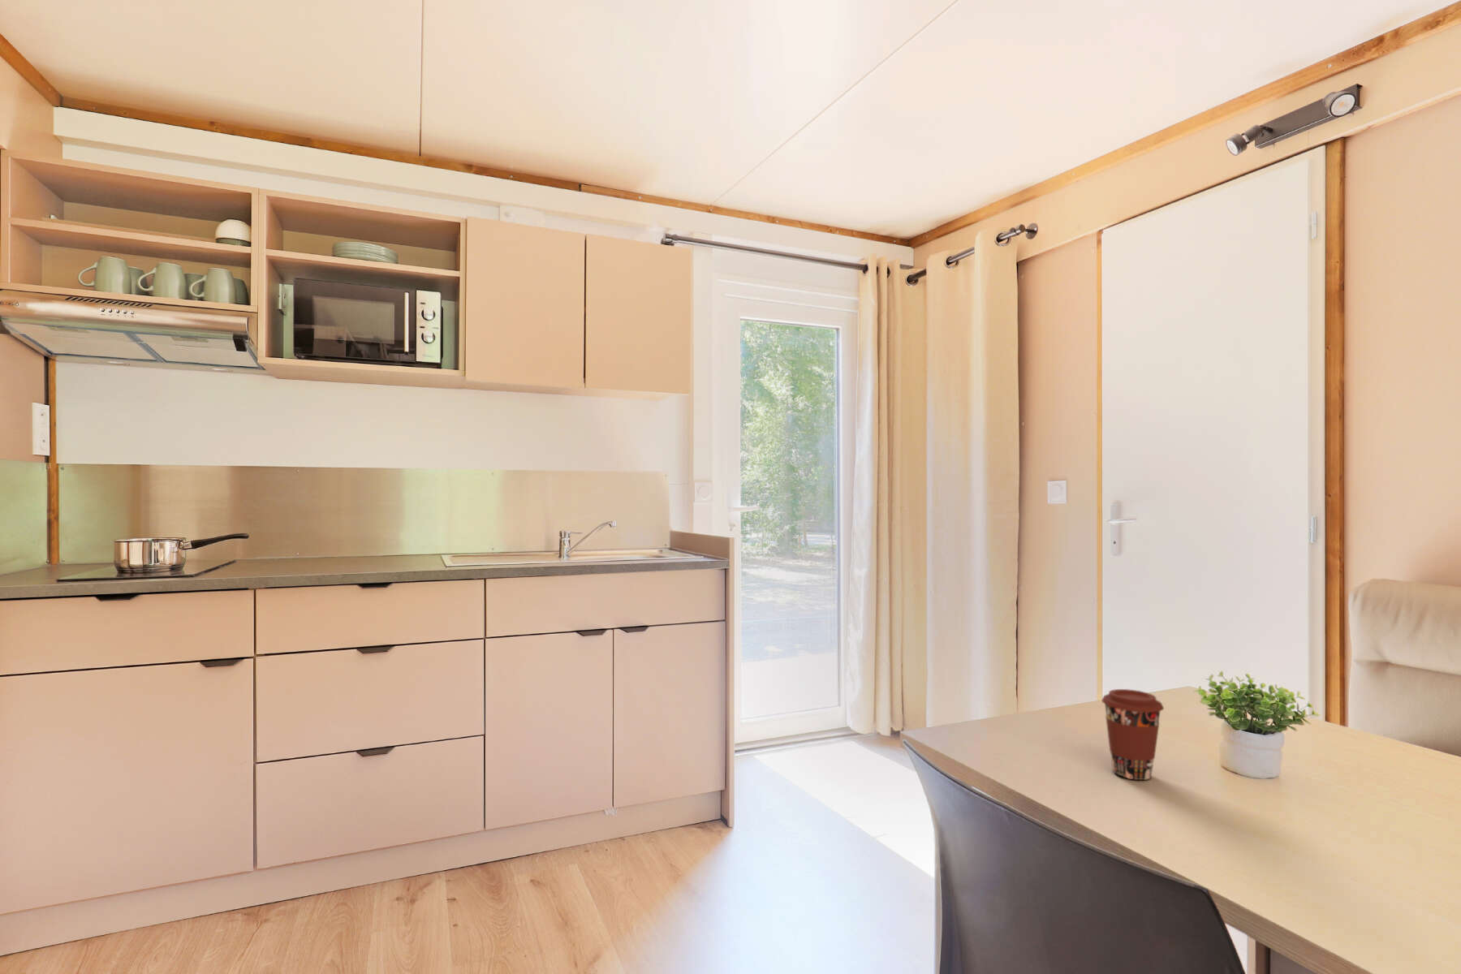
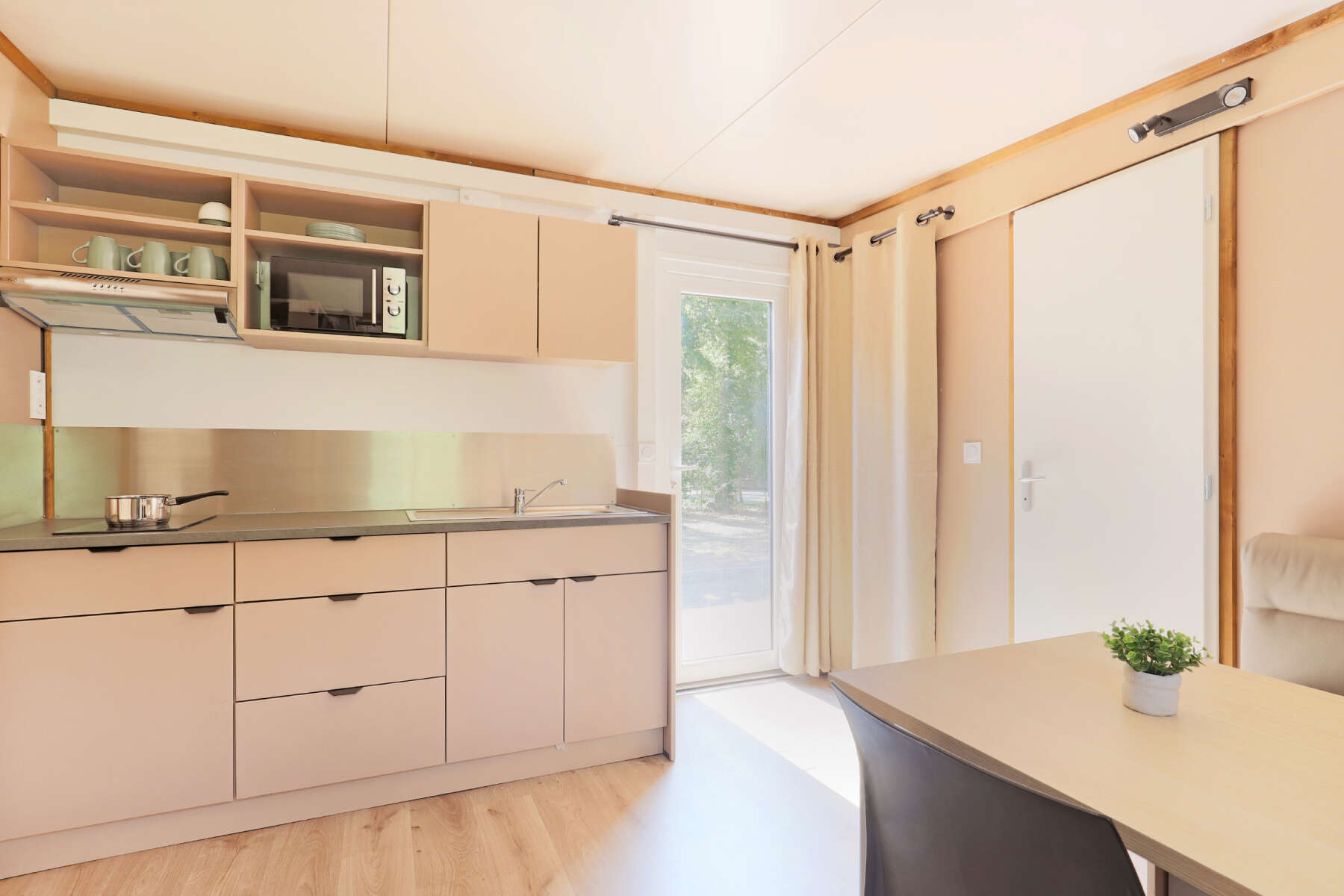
- coffee cup (1132, 734)
